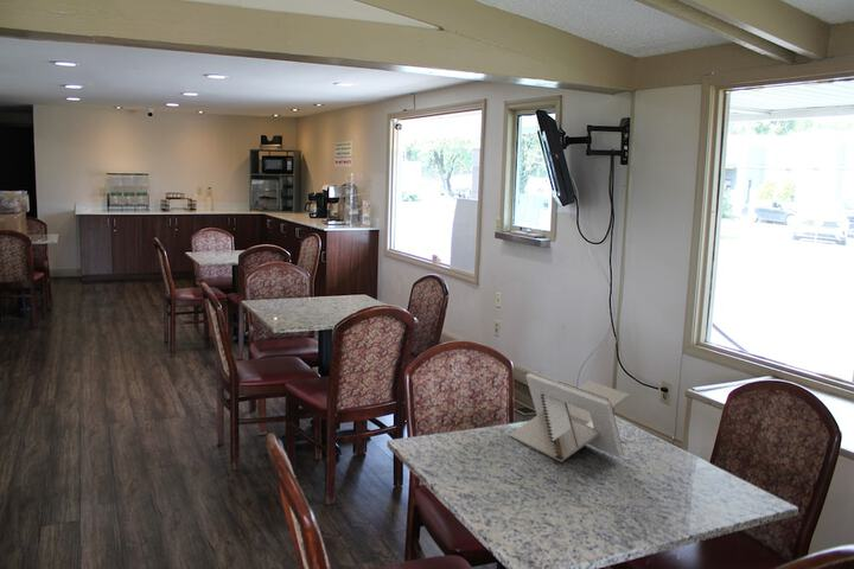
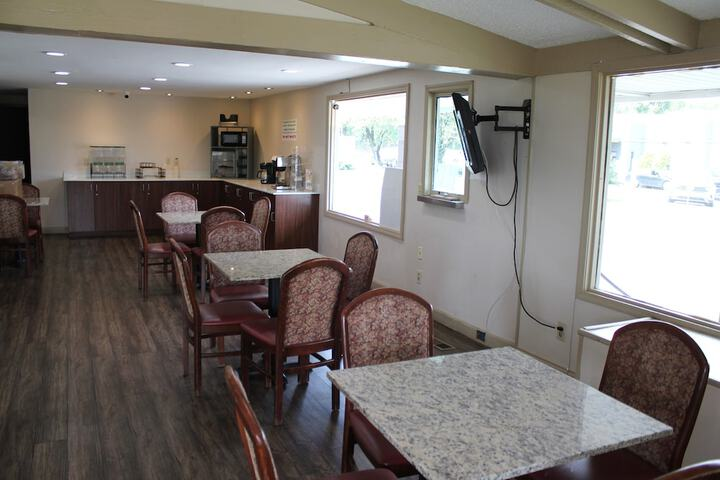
- architectural model (573, 413)
